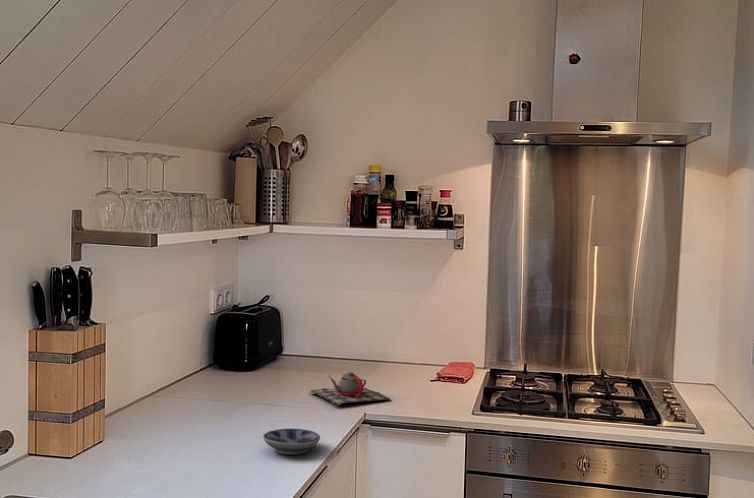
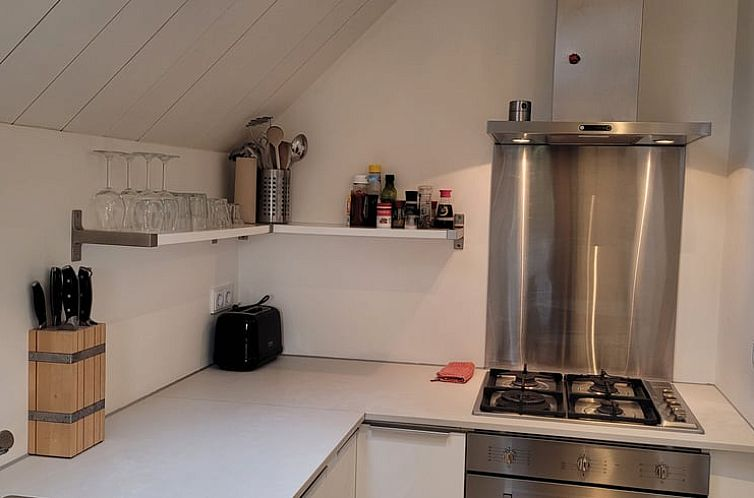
- teapot (349, 384)
- bowl (291, 442)
